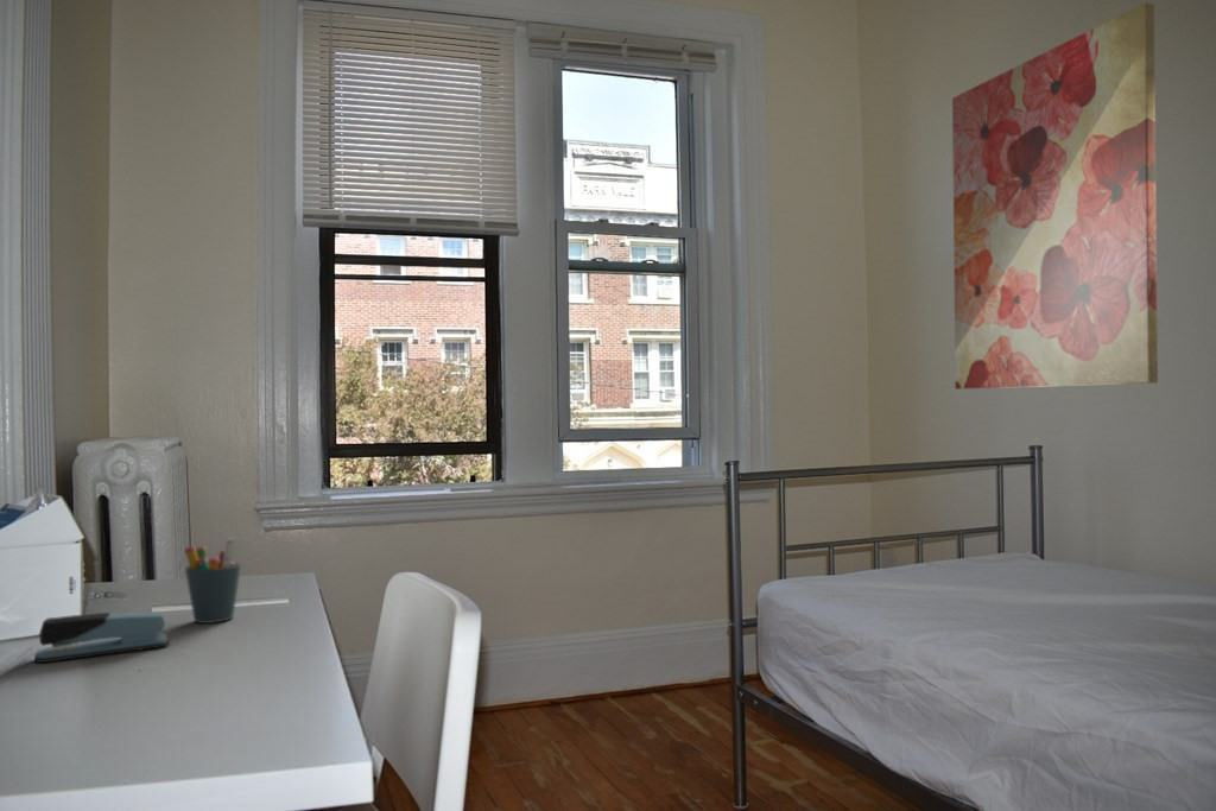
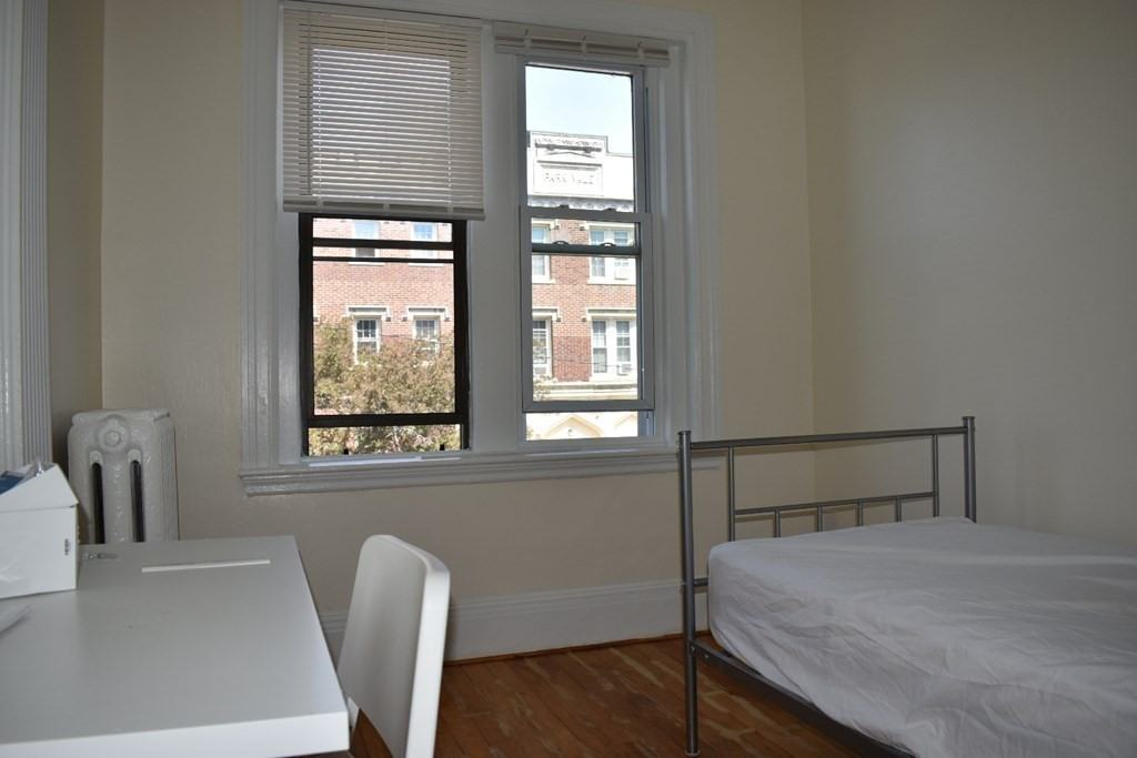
- stapler (103, 632)
- pen holder (213, 577)
- wall art (1041, 221)
